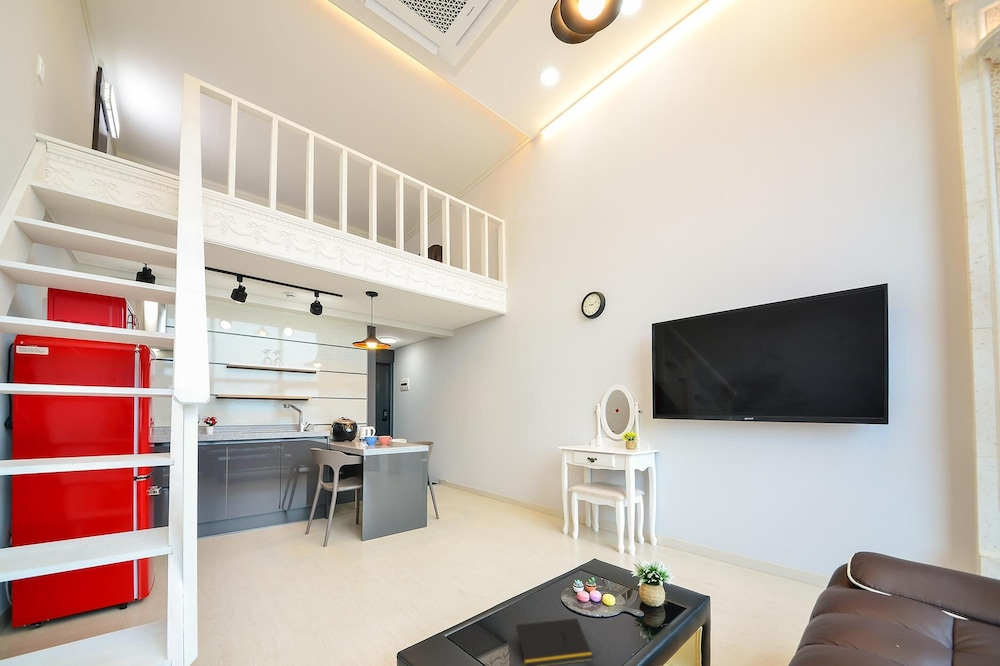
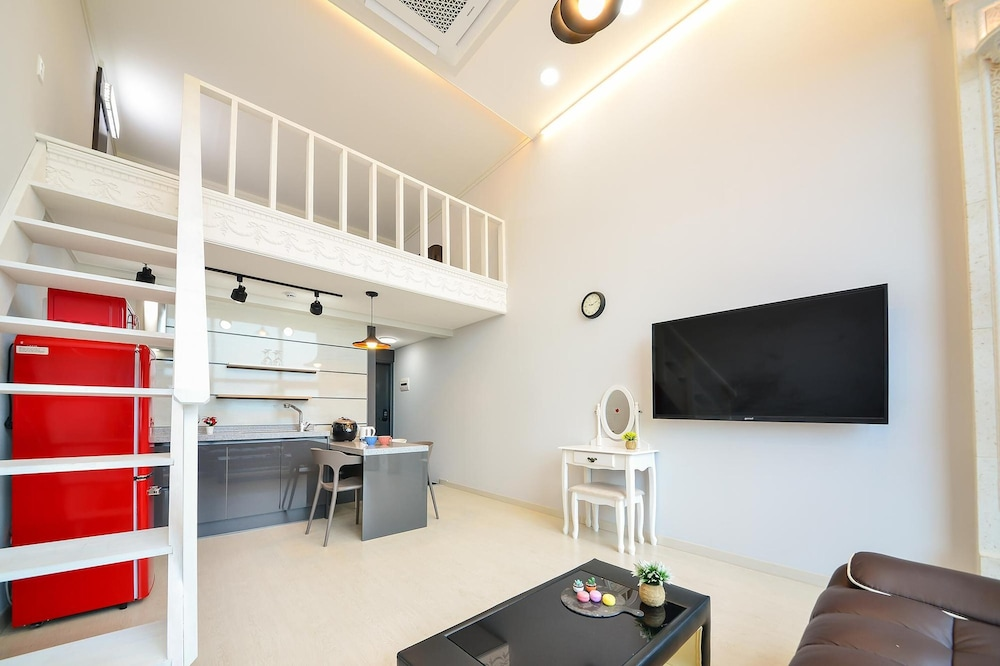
- notepad (553, 642)
